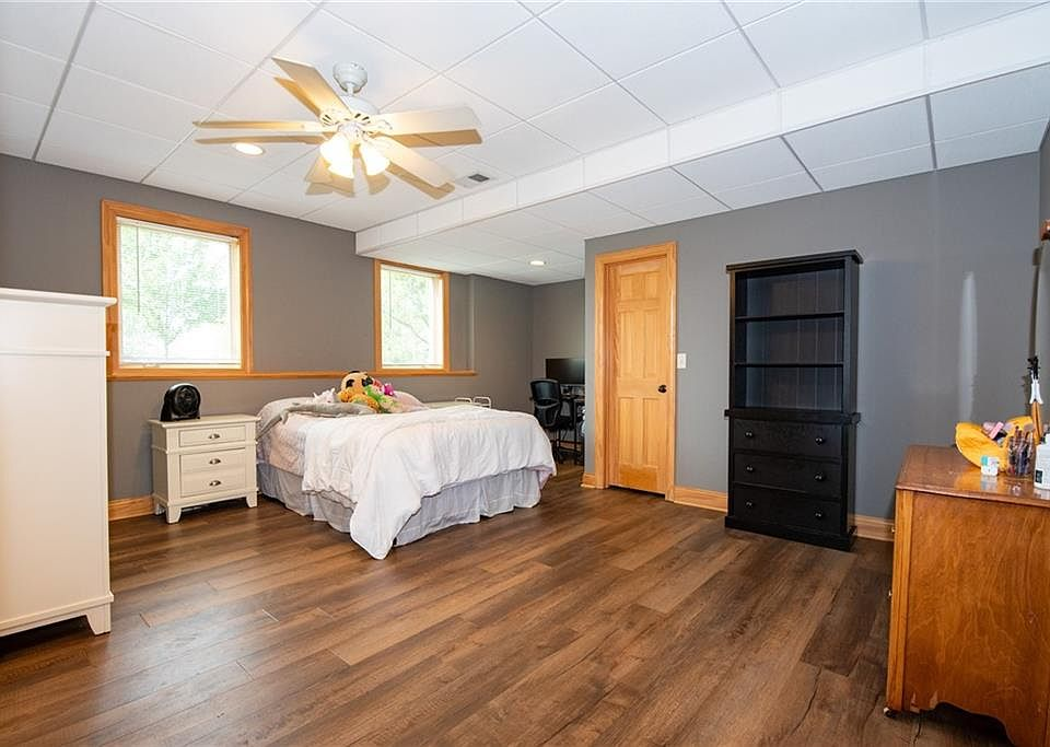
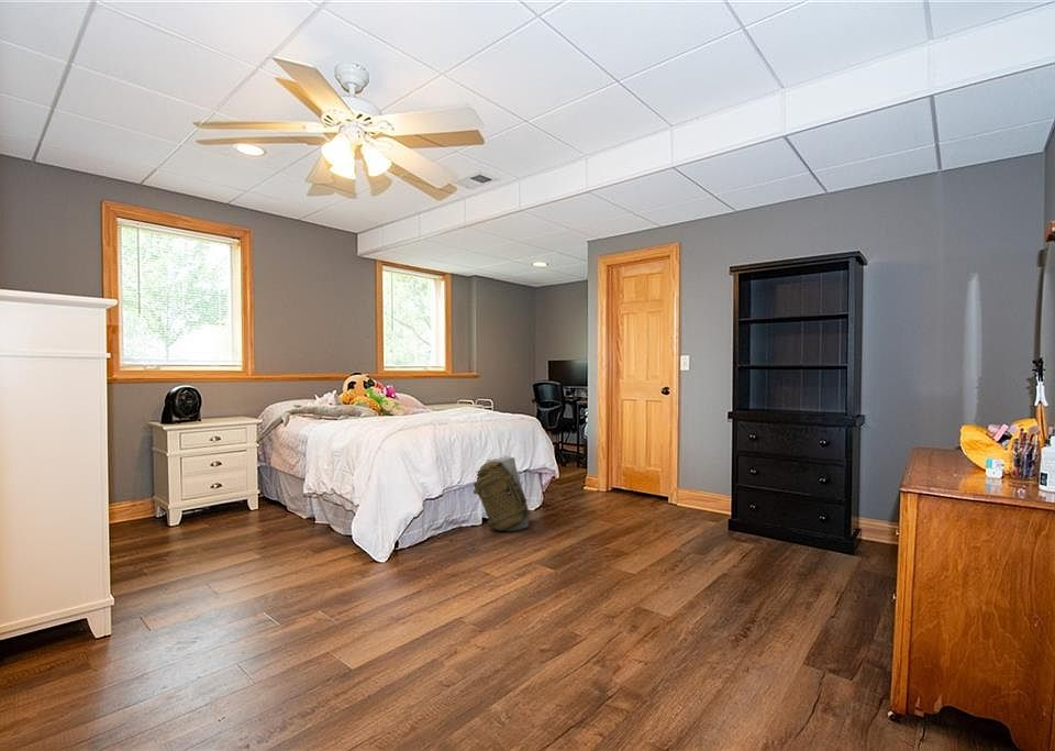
+ backpack (502, 495)
